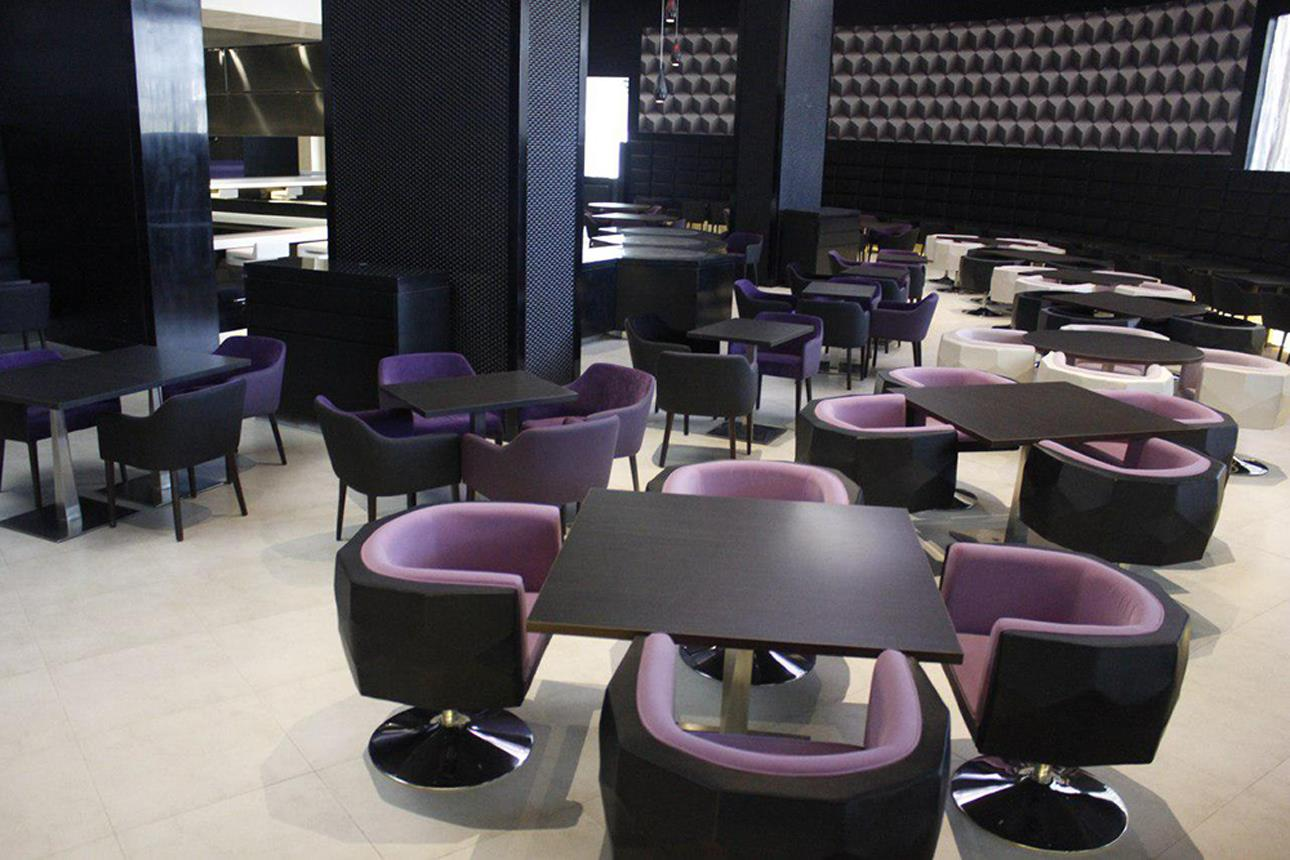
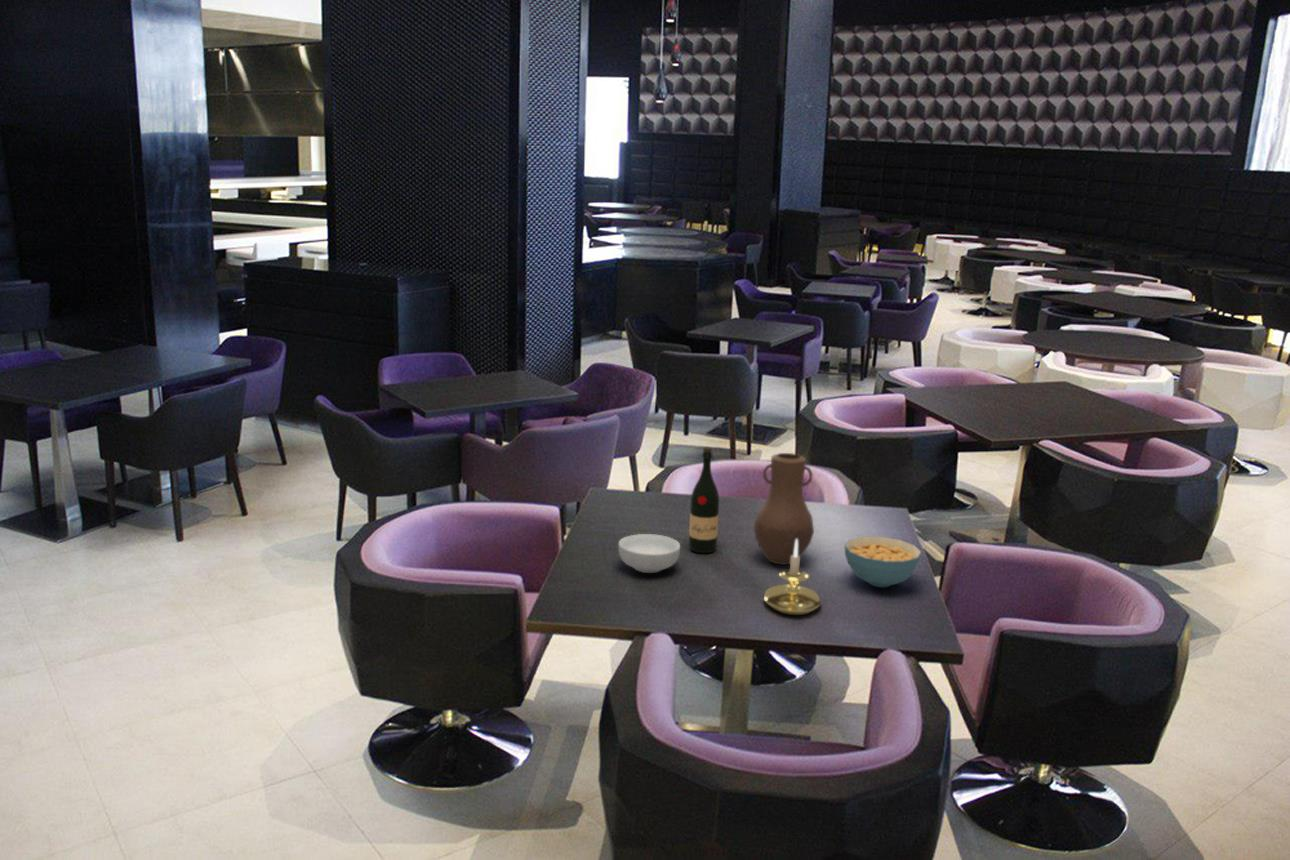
+ cereal bowl (881, 565)
+ vase (785, 508)
+ wine bottle (705, 498)
+ cereal bowl (649, 555)
+ candle holder (794, 573)
